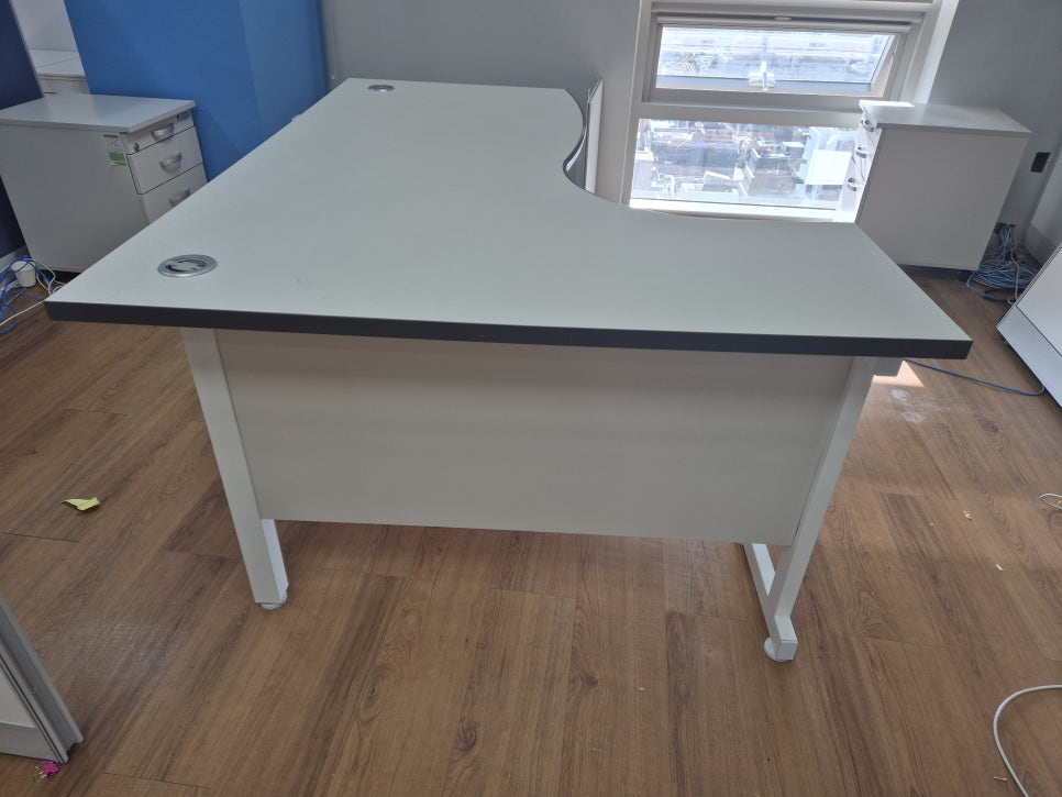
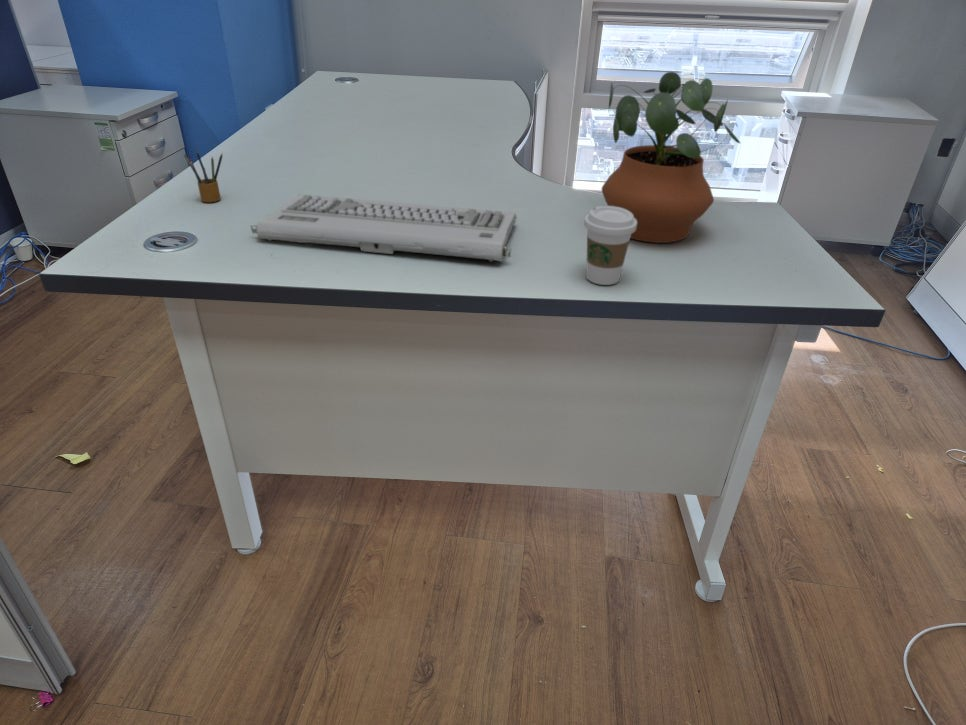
+ potted plant (672, 154)
+ pencil box (207, 177)
+ coffee cup (607, 246)
+ computer keyboard (390, 222)
